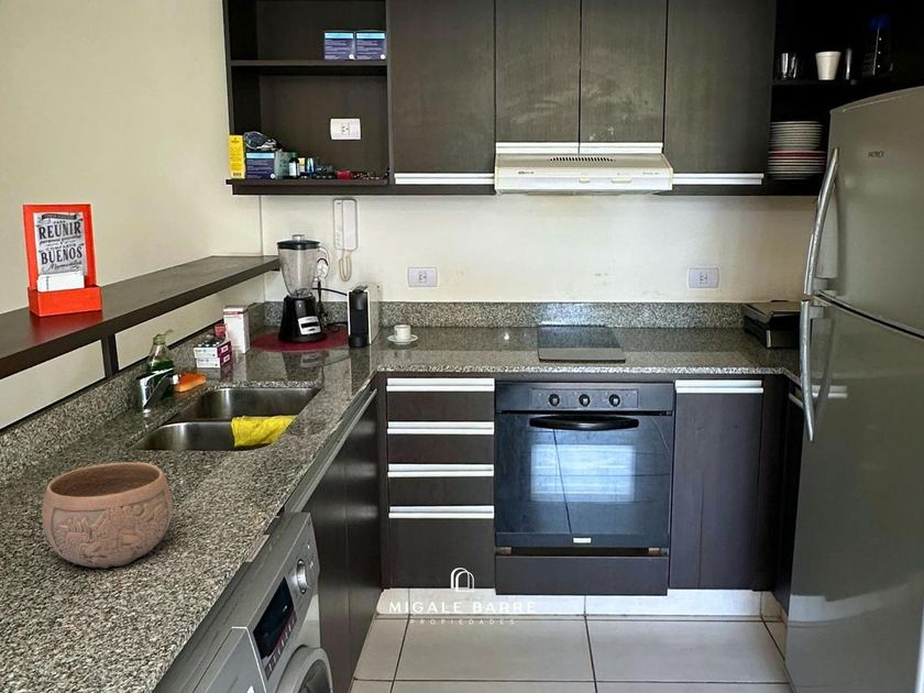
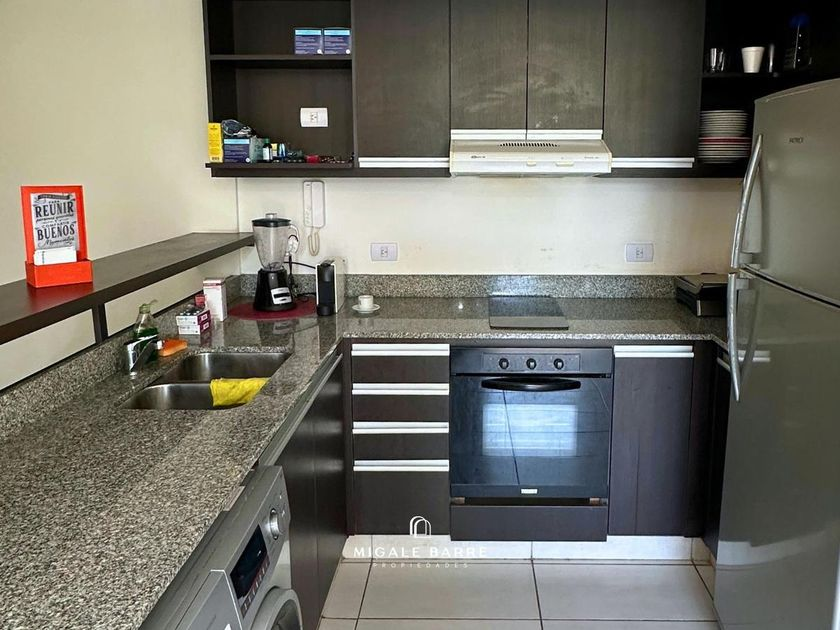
- bowl (109, 515)
